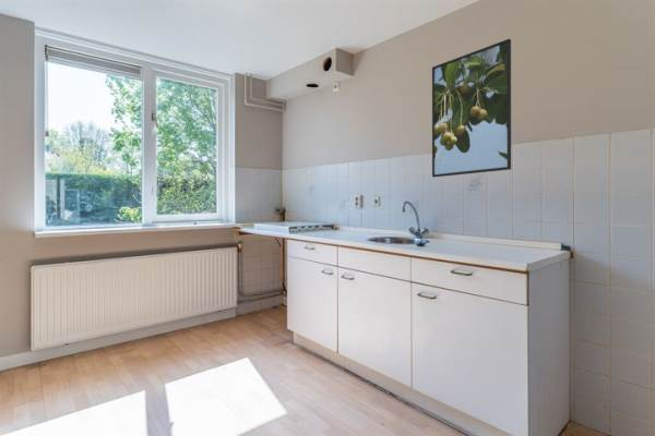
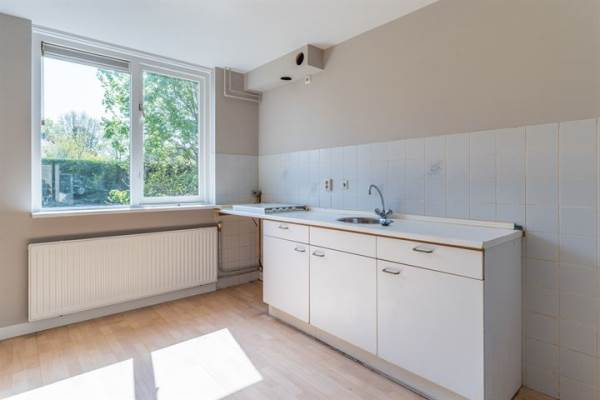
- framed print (468, 113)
